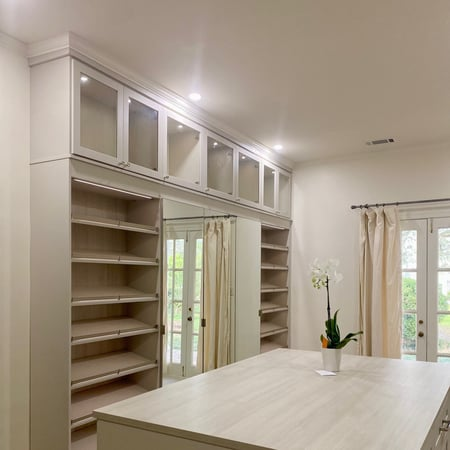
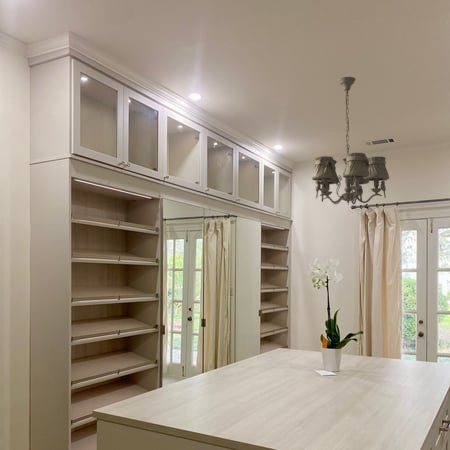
+ chandelier (348, 140)
